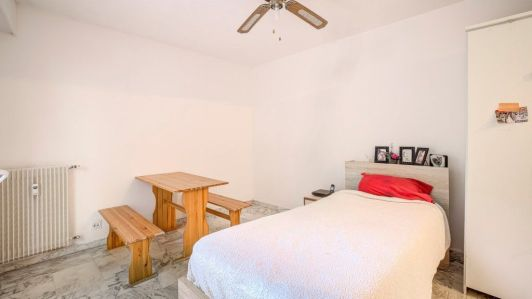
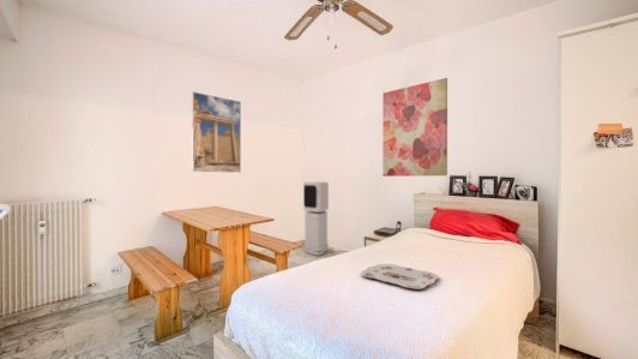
+ wall art (413, 131)
+ air purifier (319, 216)
+ serving tray (398, 275)
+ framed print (217, 134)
